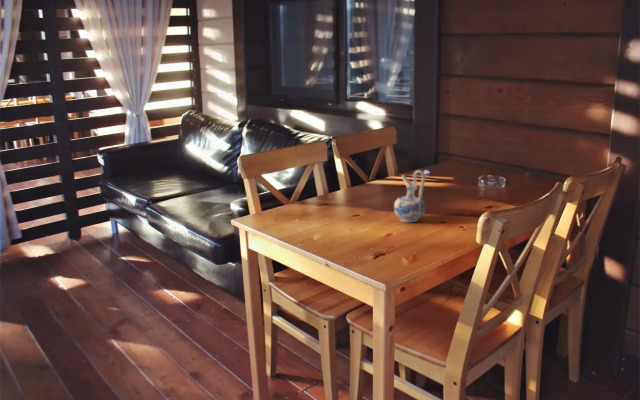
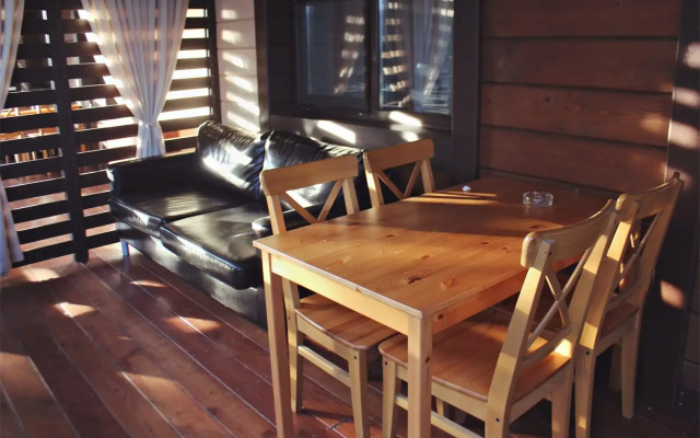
- ceramic pitcher (409, 194)
